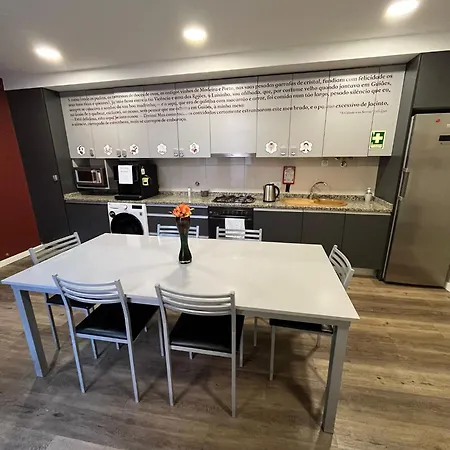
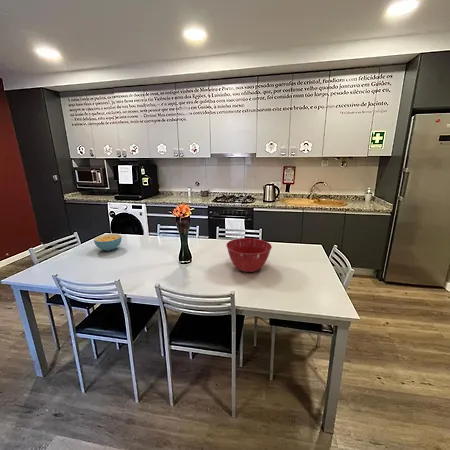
+ mixing bowl (248, 256)
+ cereal bowl (108, 243)
